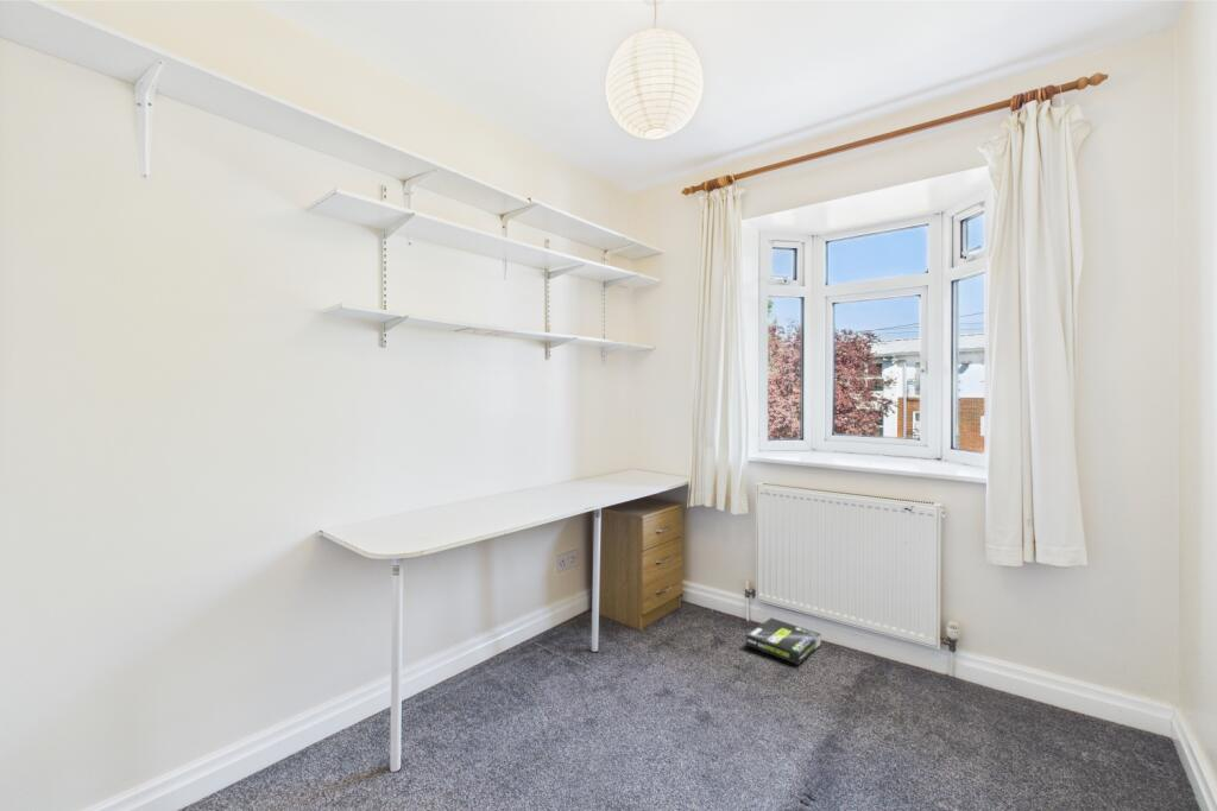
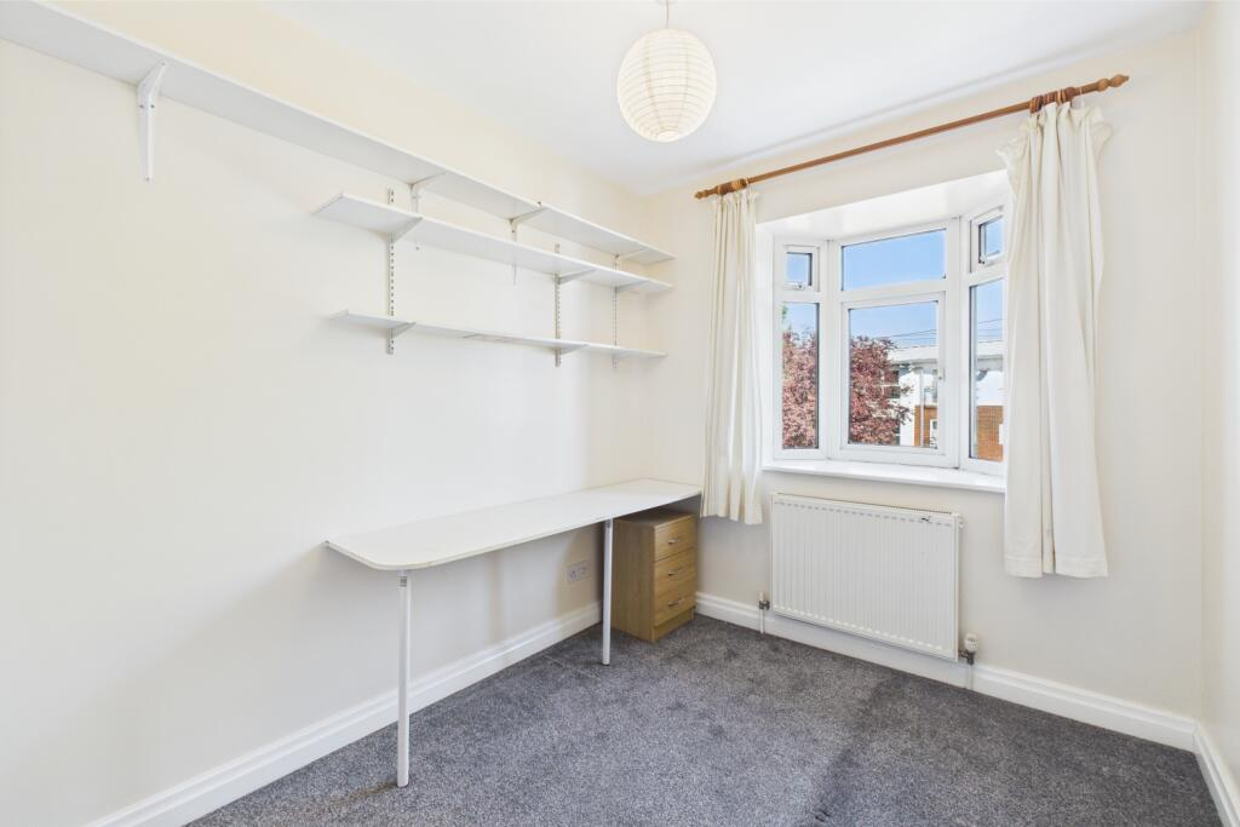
- box (783, 639)
